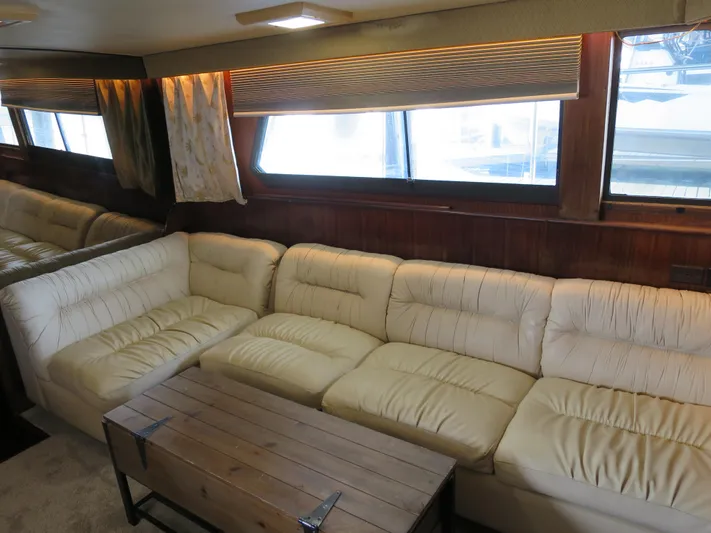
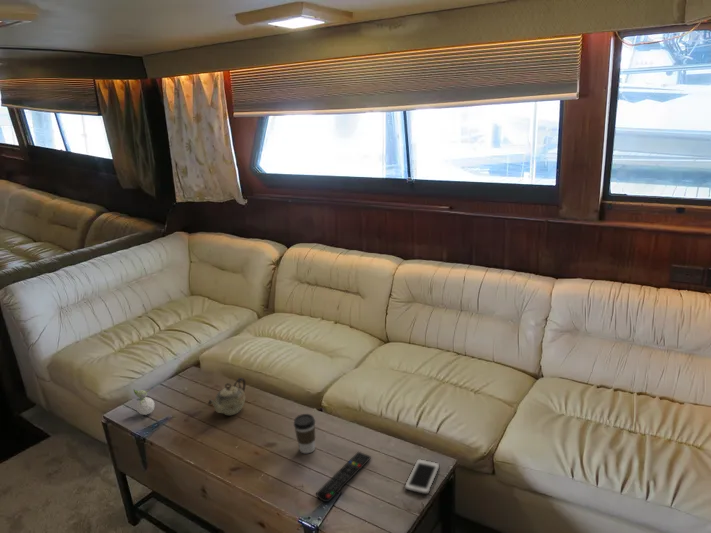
+ remote control (344, 476)
+ coffee cup (305, 434)
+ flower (145, 400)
+ cell phone (422, 476)
+ teapot (228, 398)
